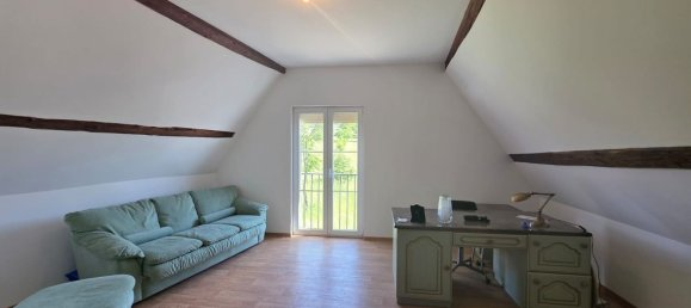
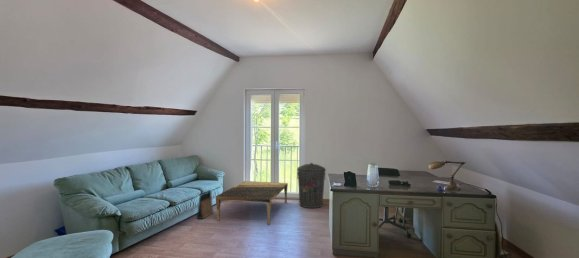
+ coffee table (255, 199)
+ trash can (311, 183)
+ bag (205, 203)
